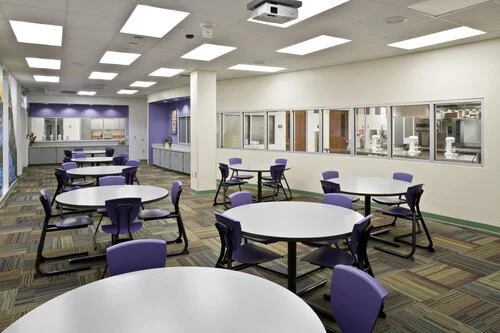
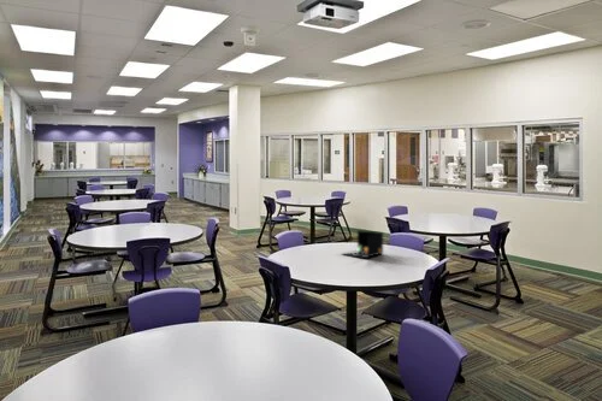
+ lunch box (362, 243)
